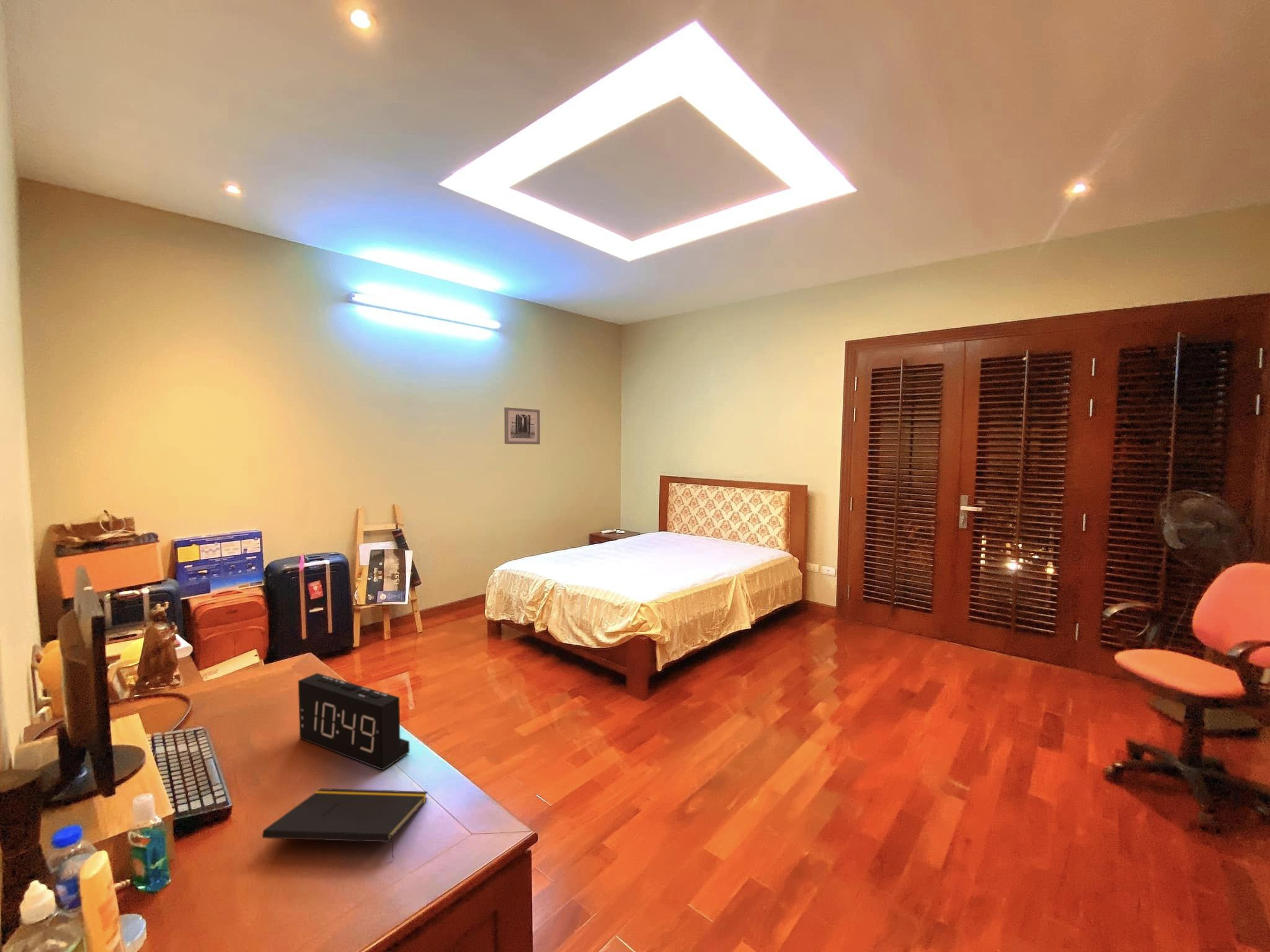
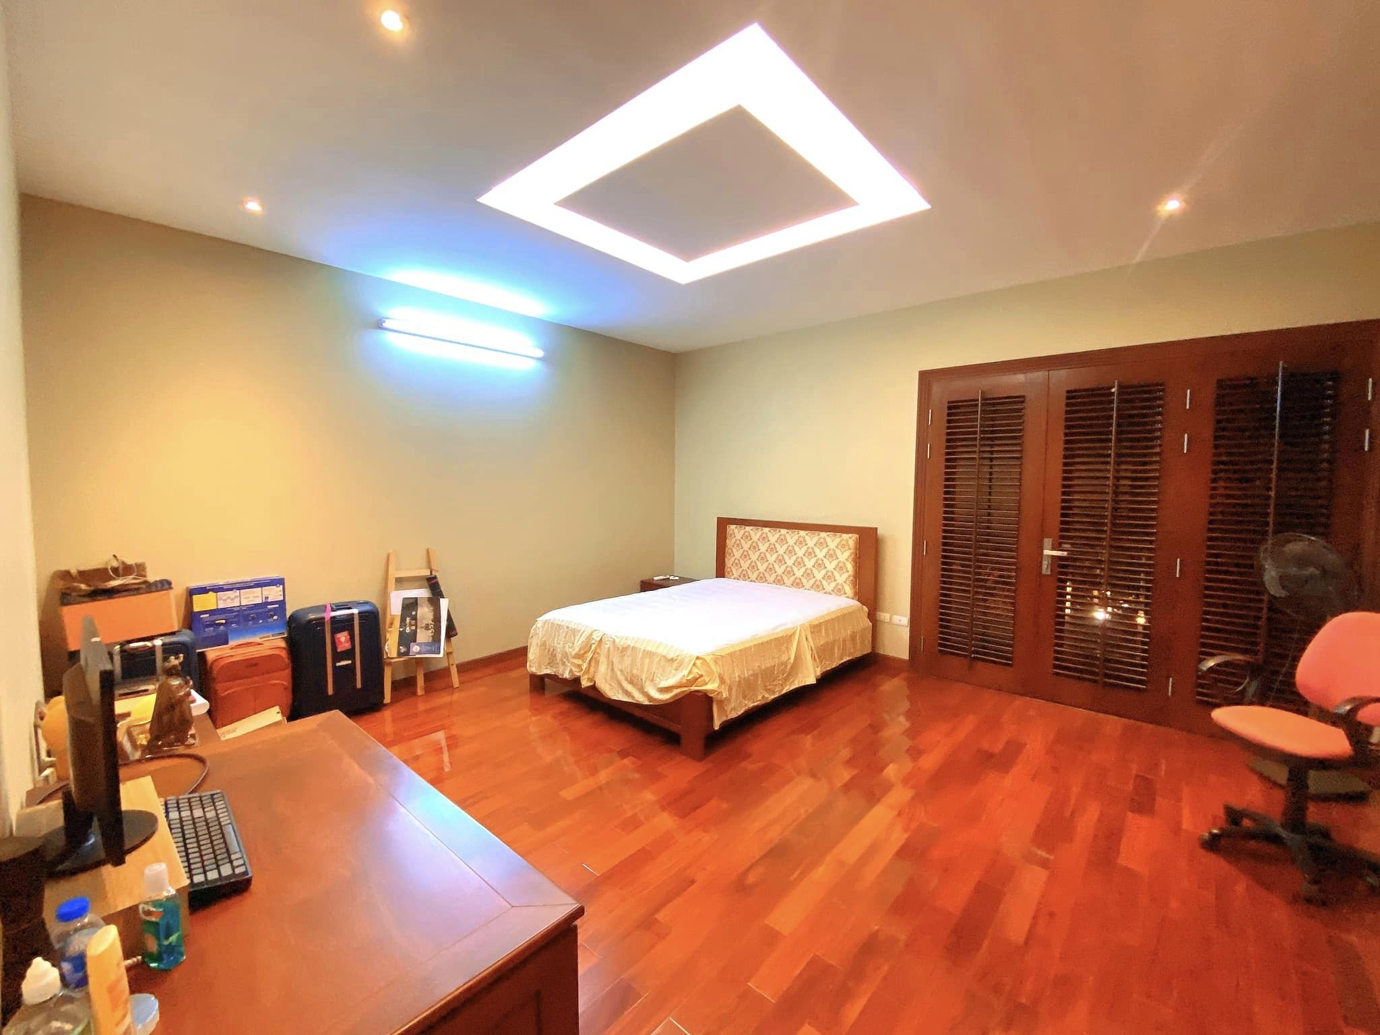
- alarm clock (352, 715)
- wall art (522, 426)
- notepad (352, 813)
